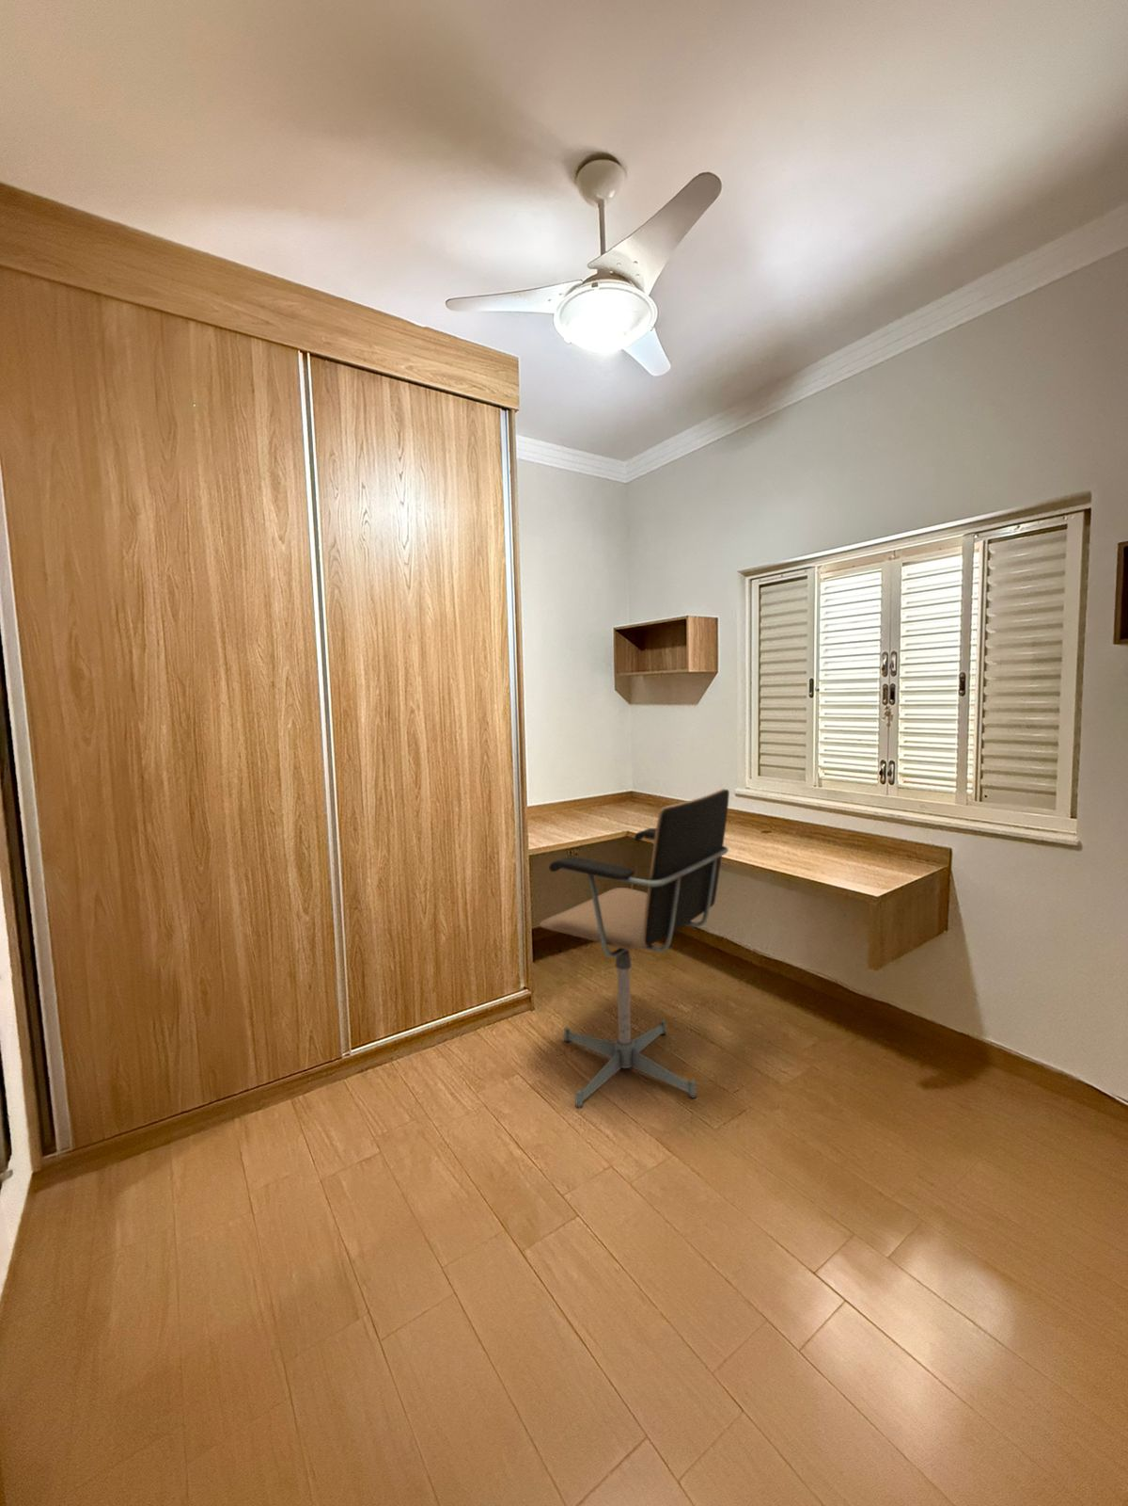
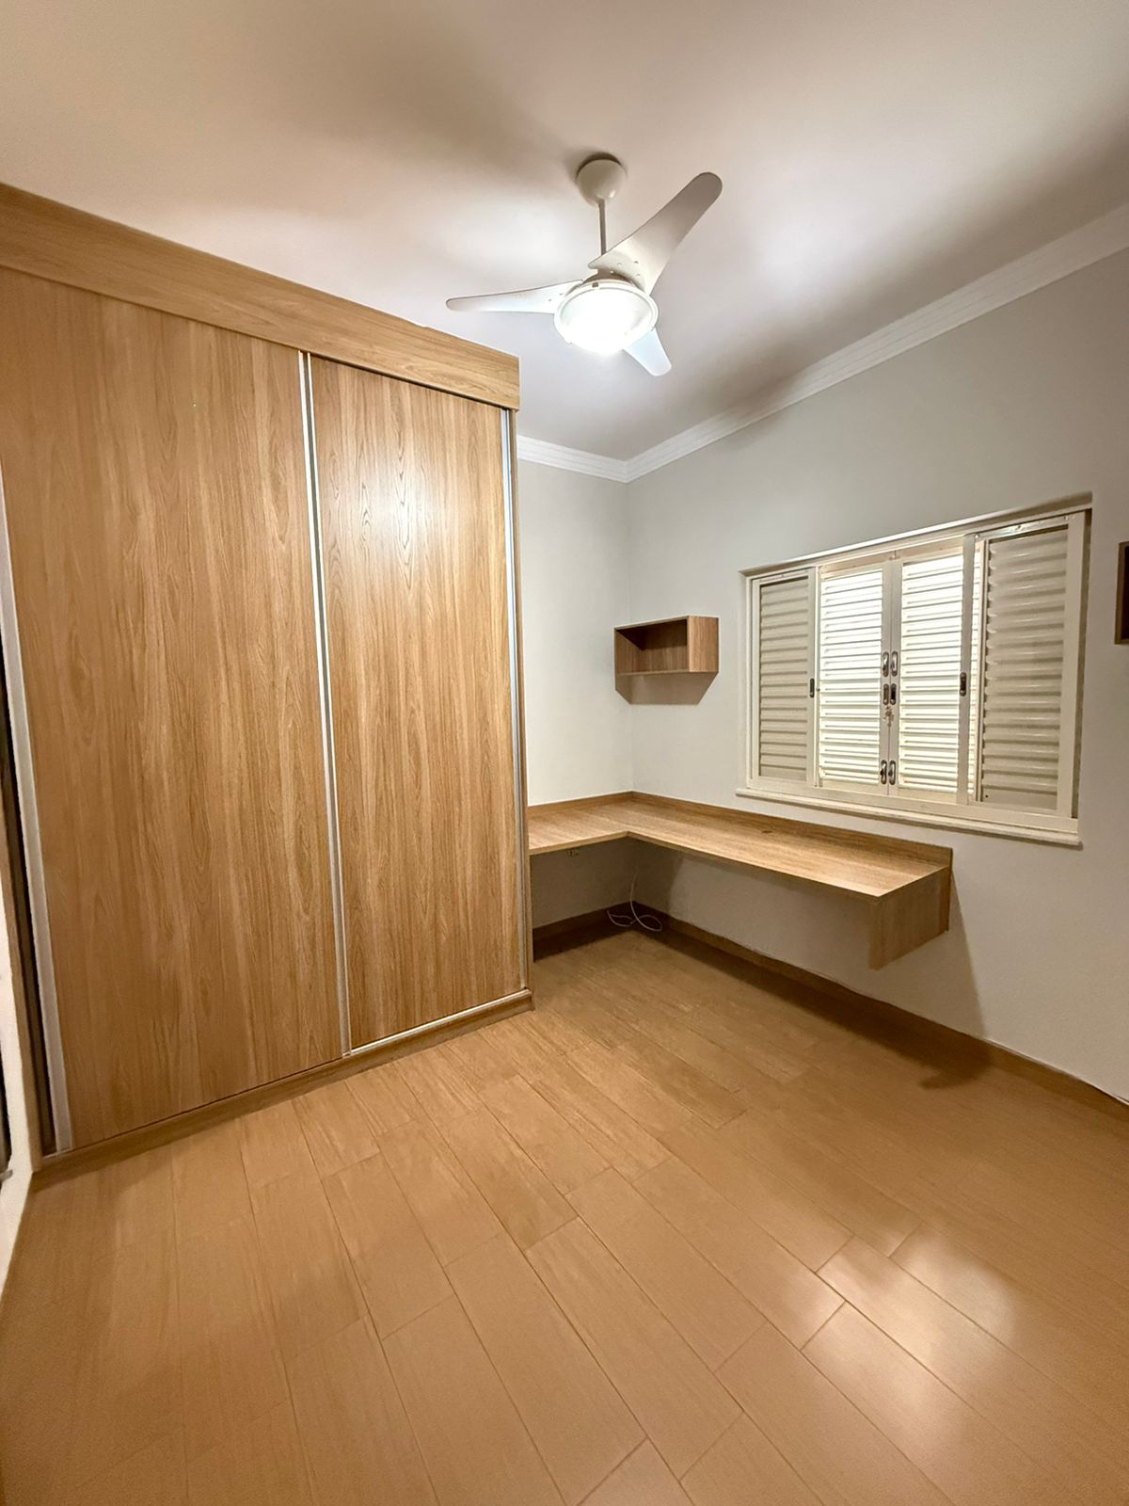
- office chair (635, 933)
